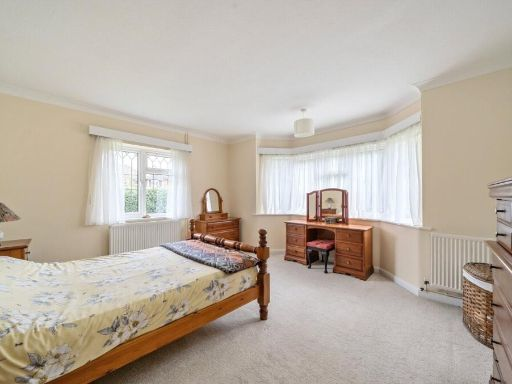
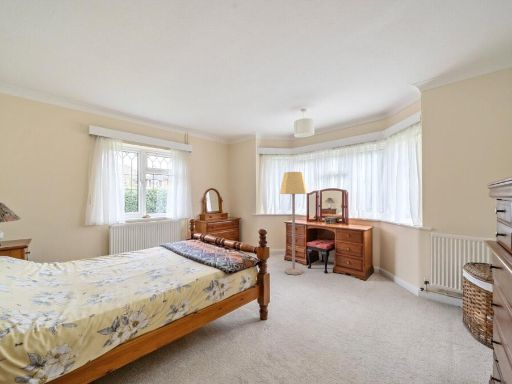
+ lamp (293, 222)
